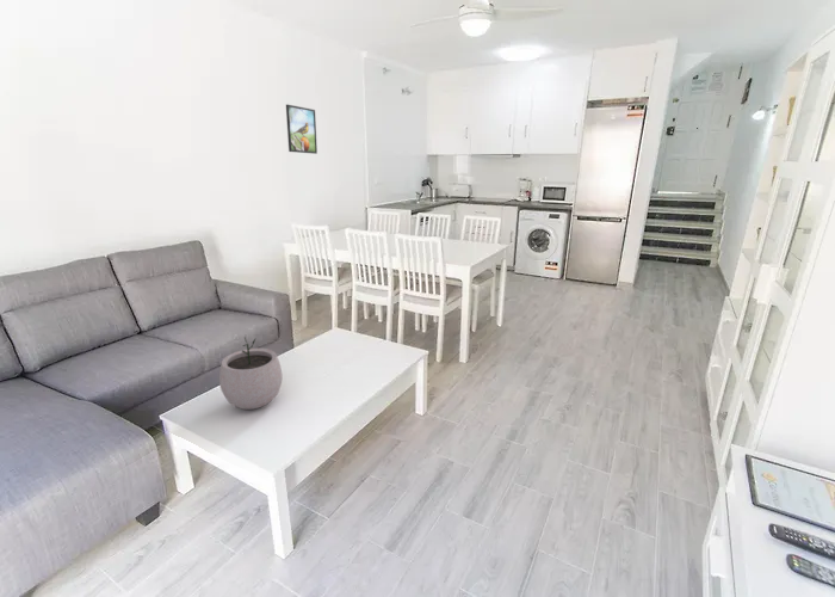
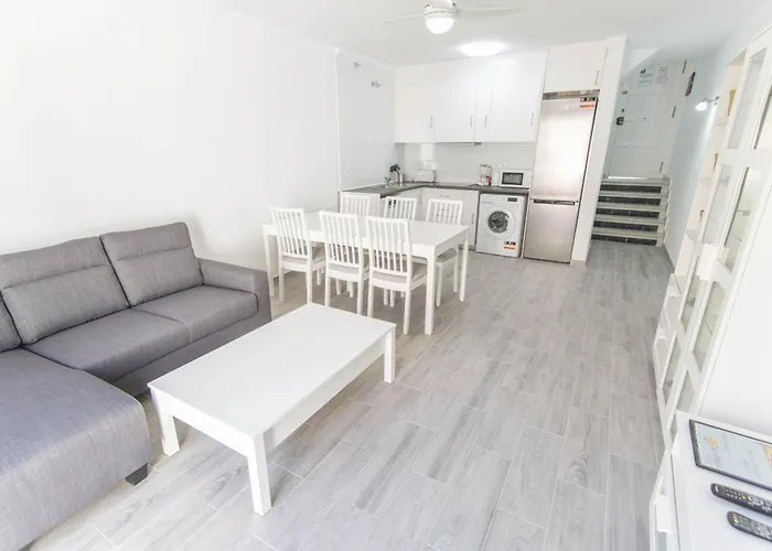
- plant pot (250, 371)
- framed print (302, 130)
